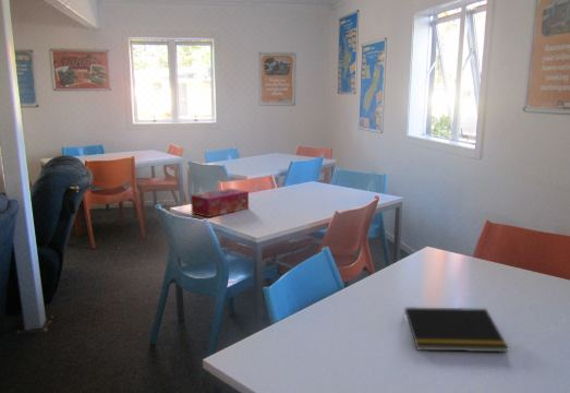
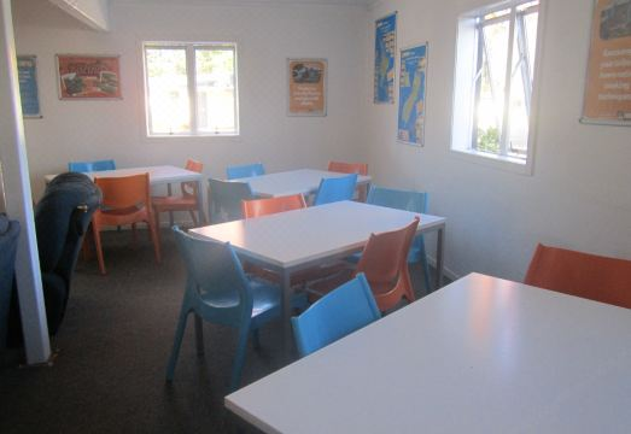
- tissue box (220, 202)
- notepad (453, 327)
